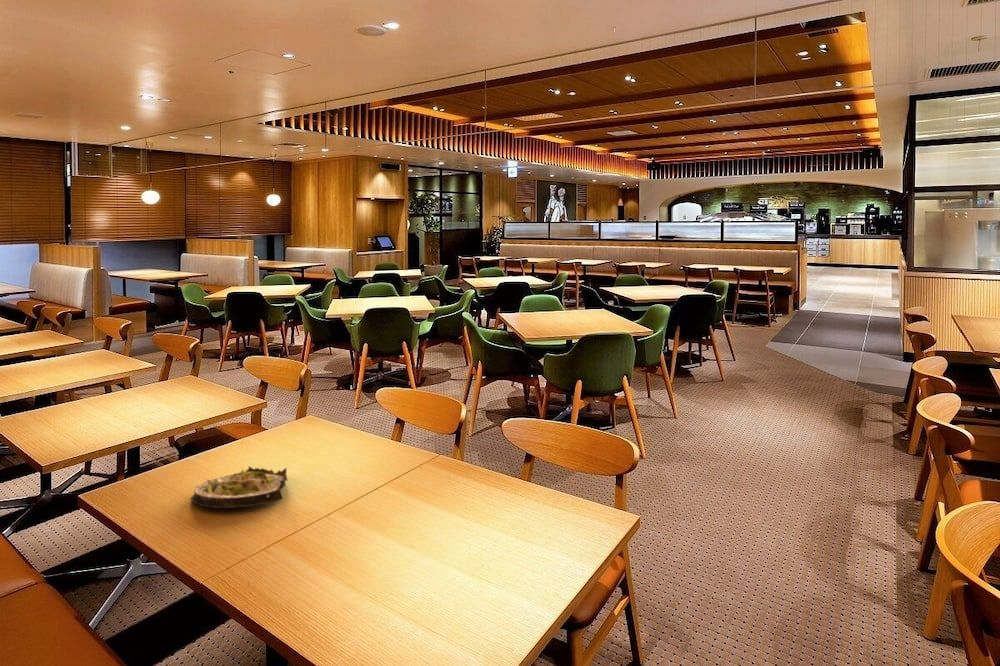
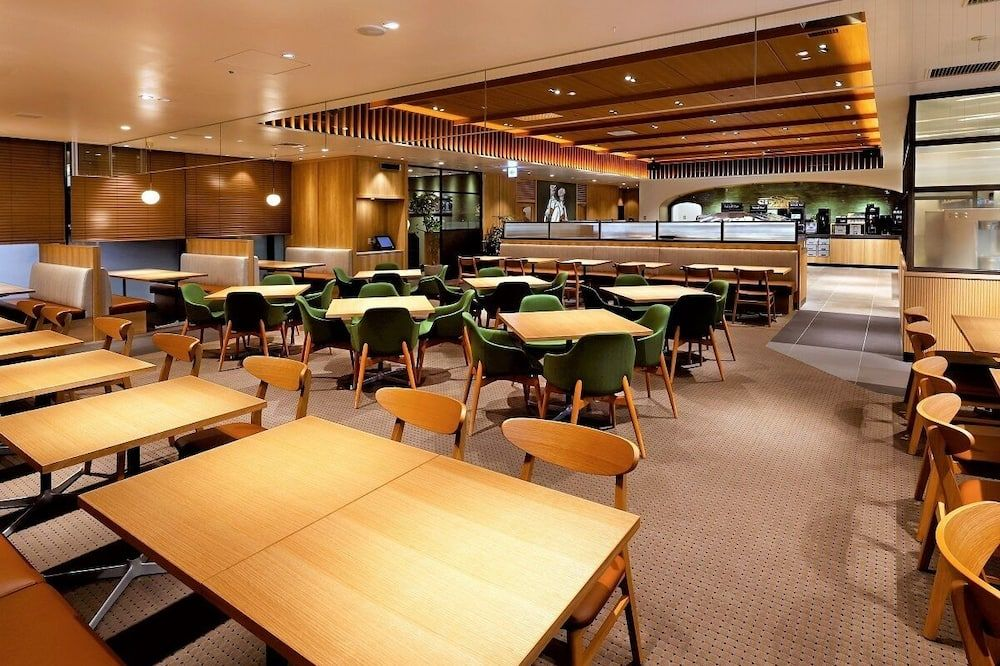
- salad plate (240, 484)
